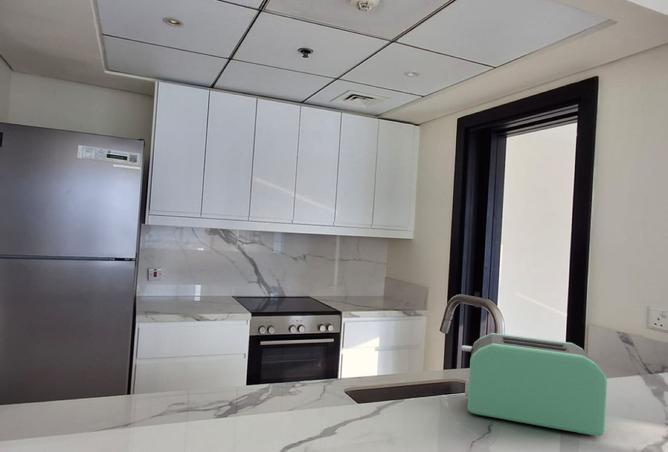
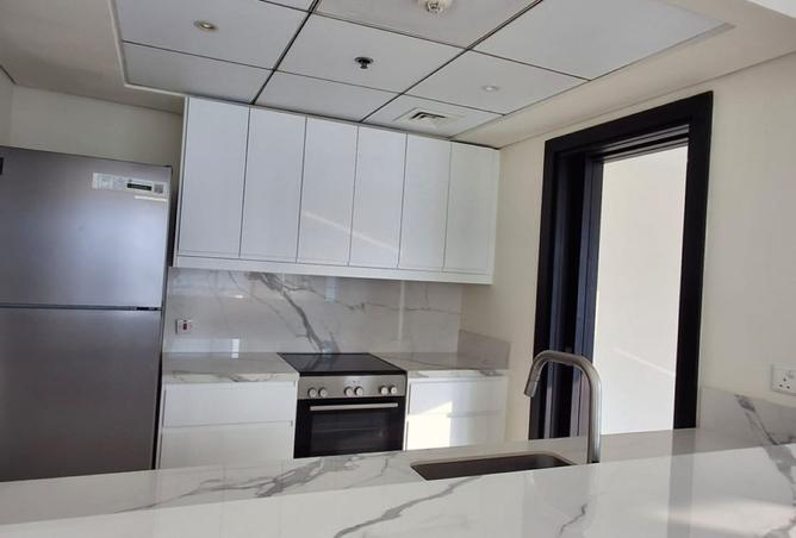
- toaster (531, 379)
